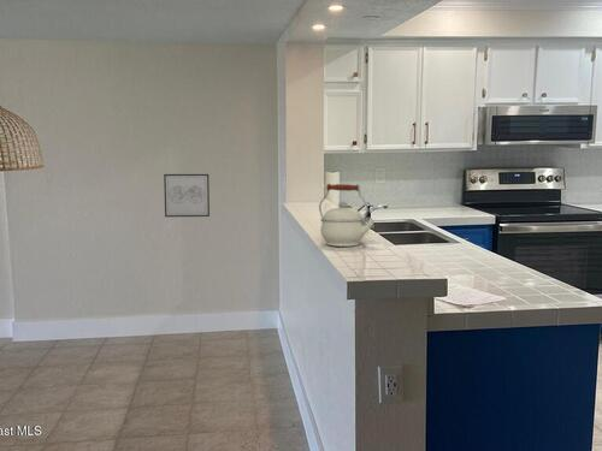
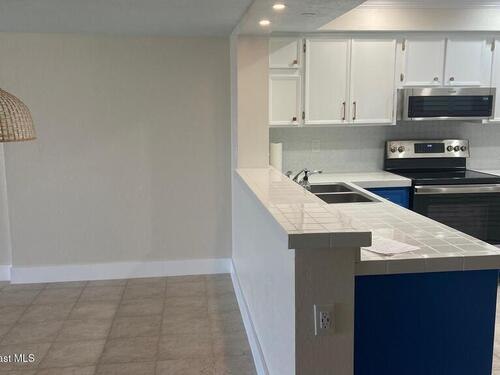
- wall art (187, 195)
- kettle (346, 214)
